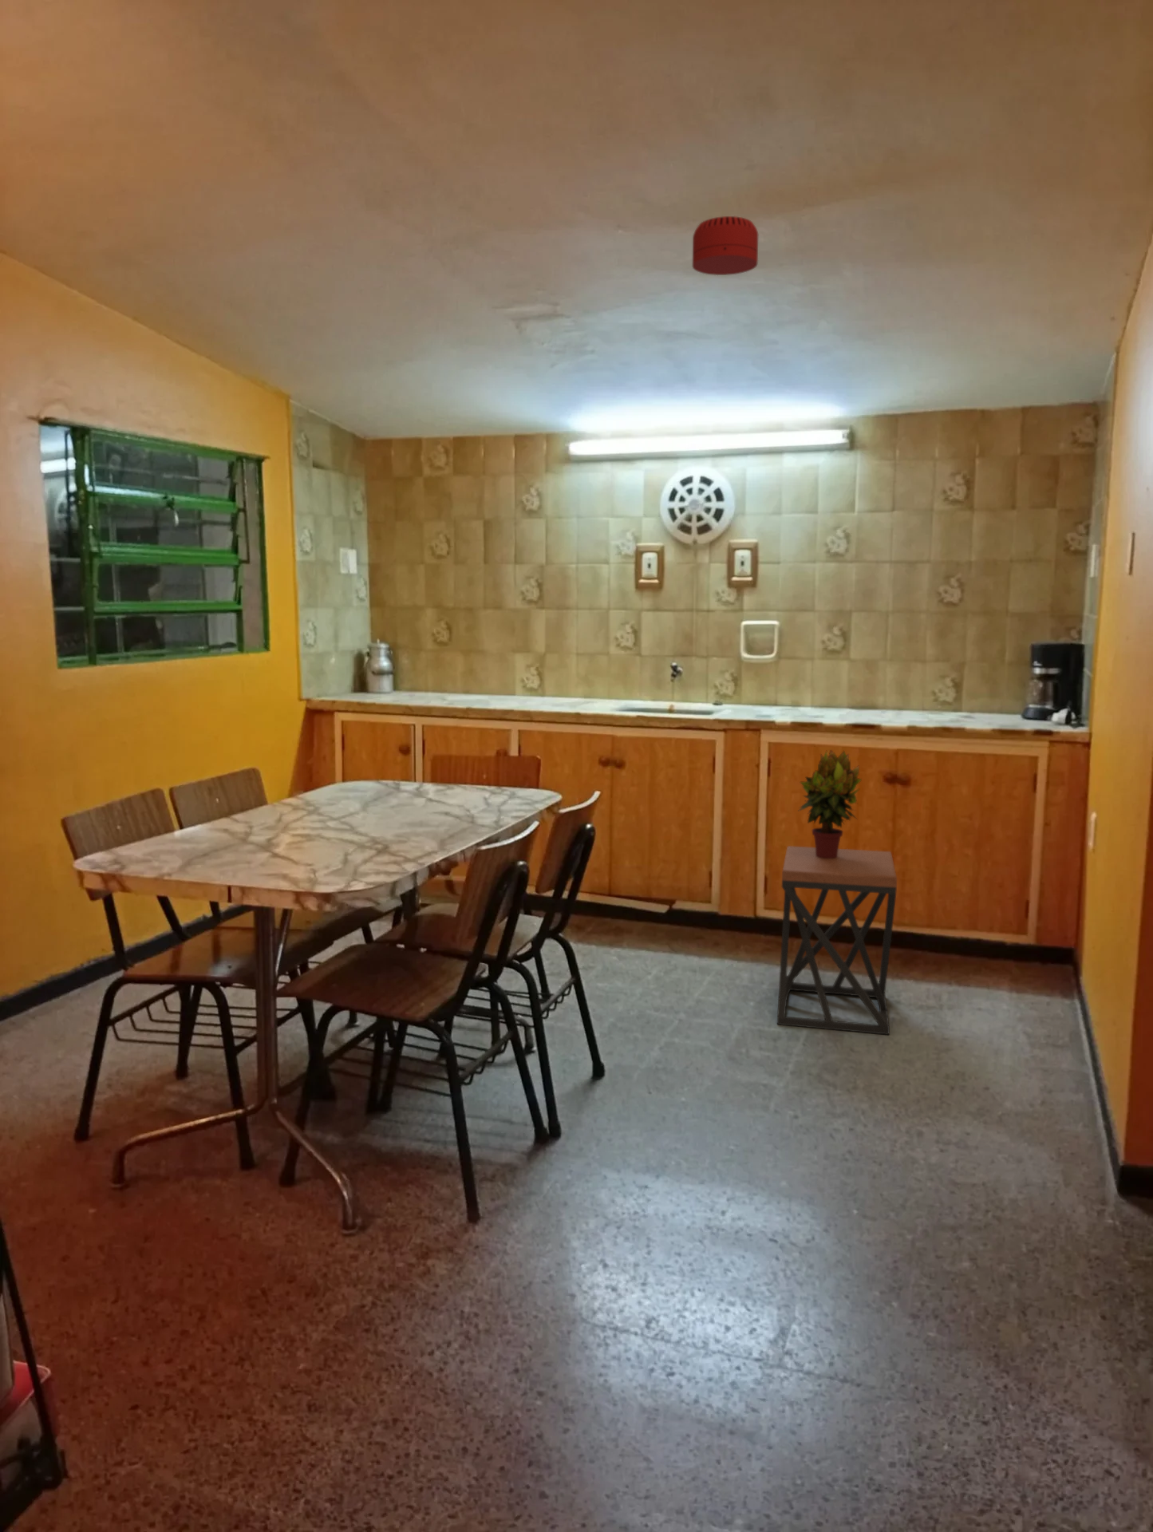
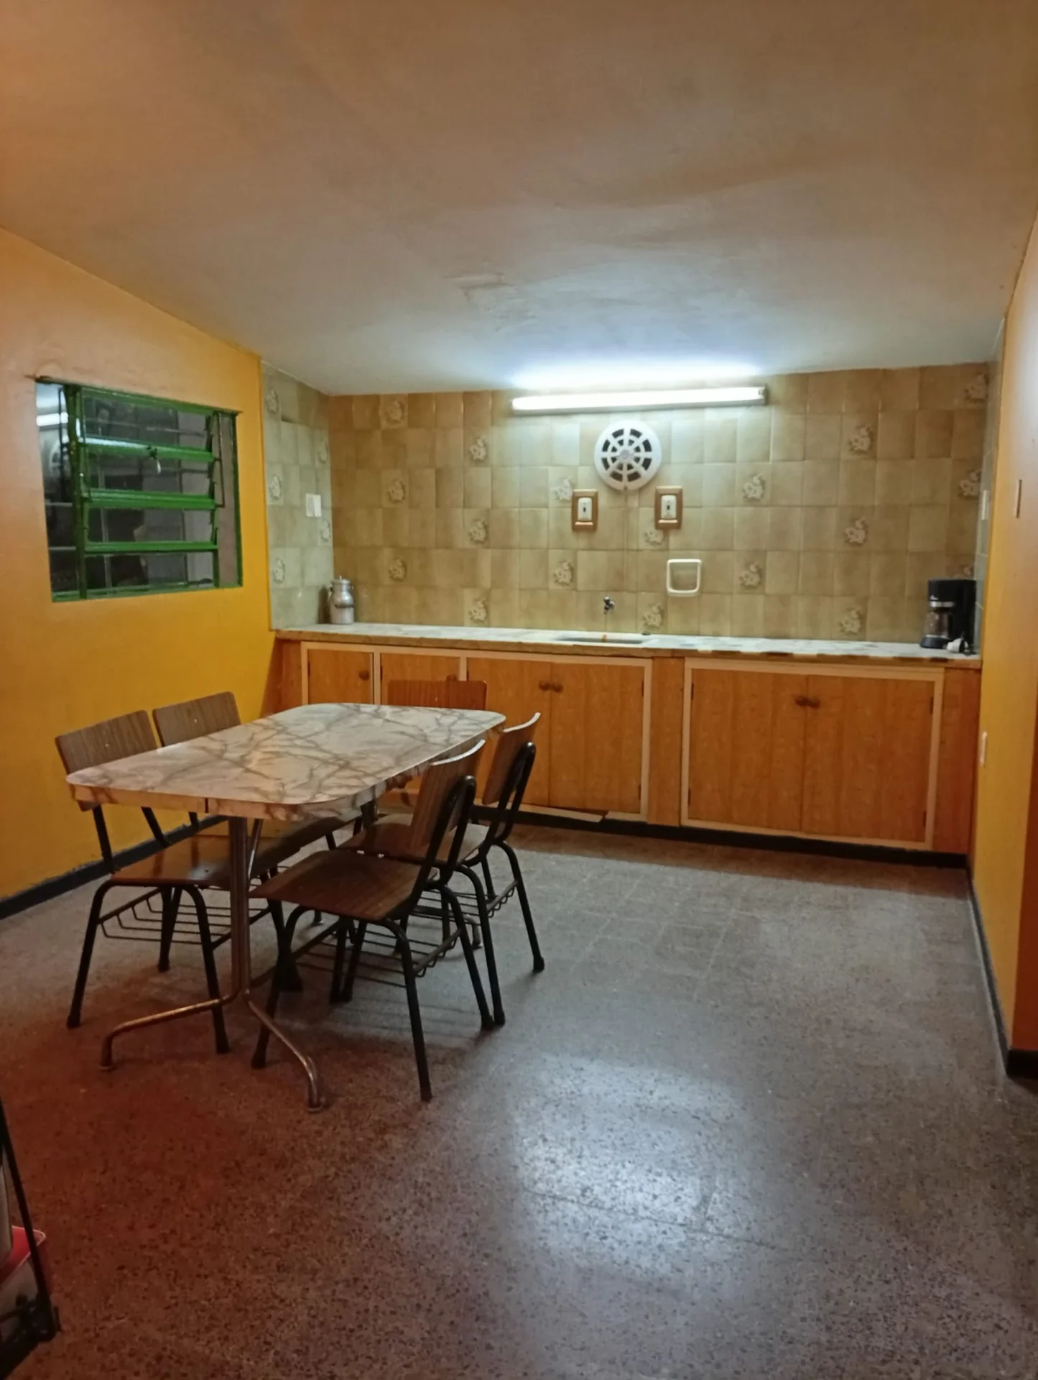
- smoke detector (724, 245)
- potted plant (830, 803)
- stool (833, 935)
